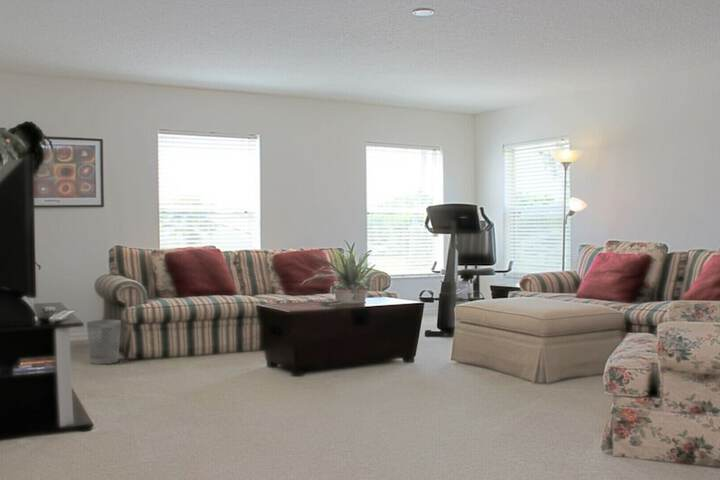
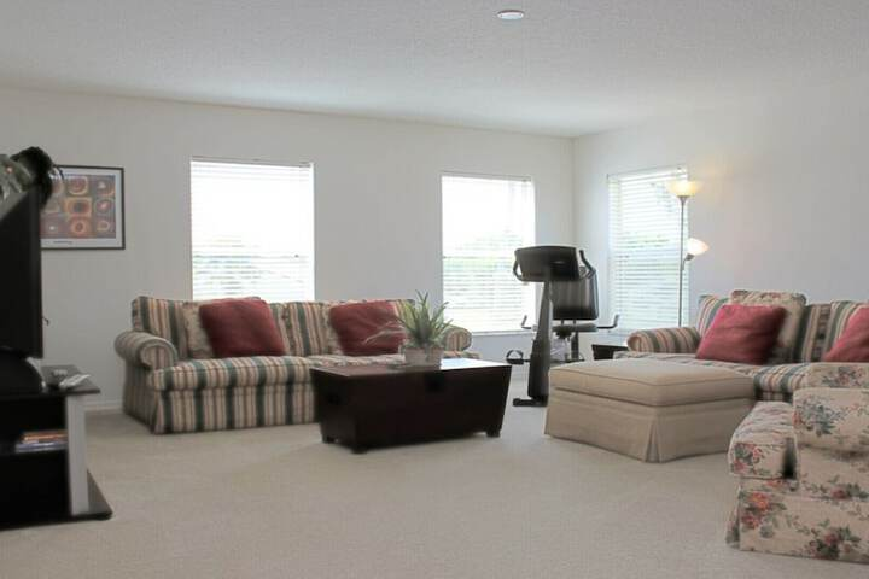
- wastebasket (104, 341)
